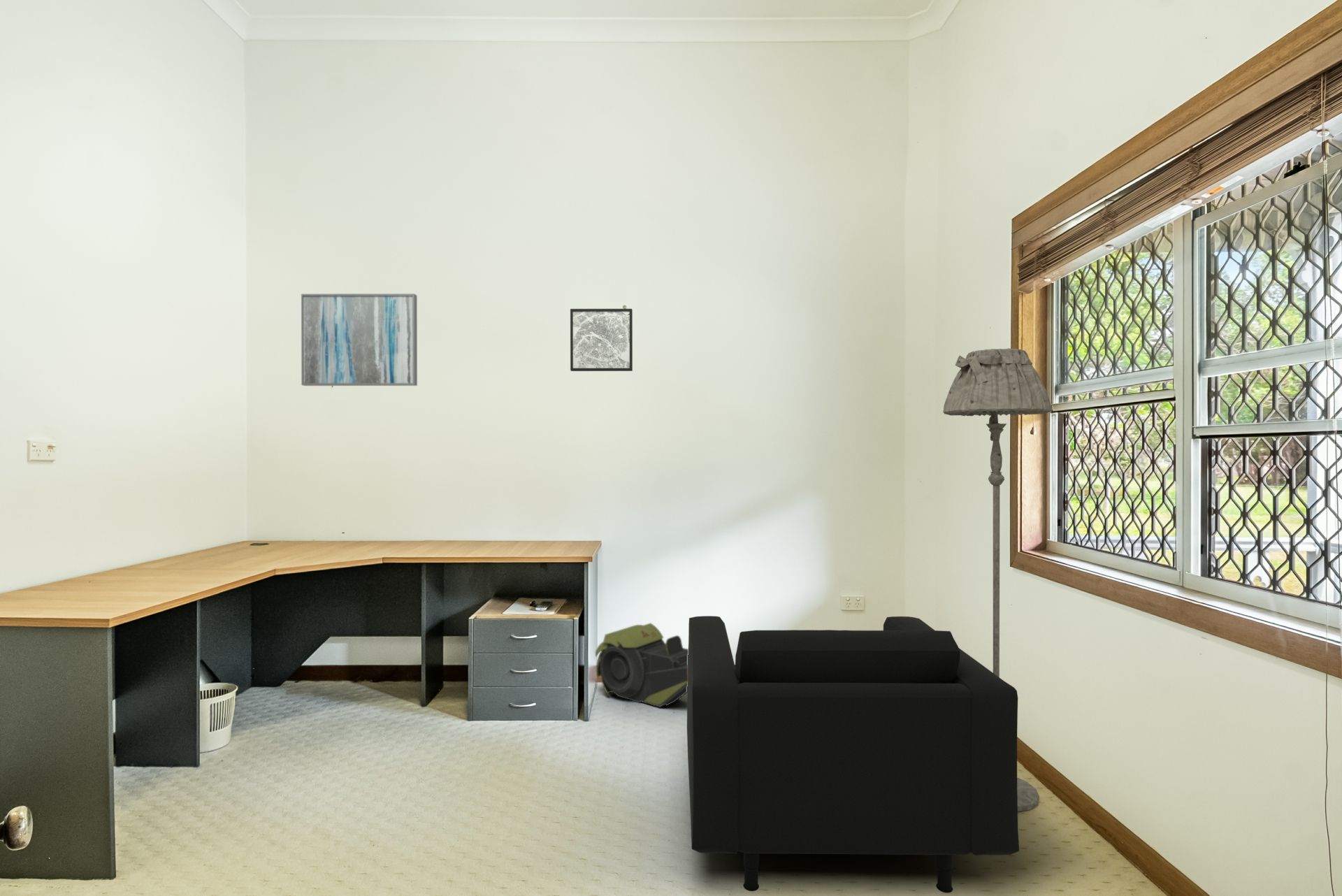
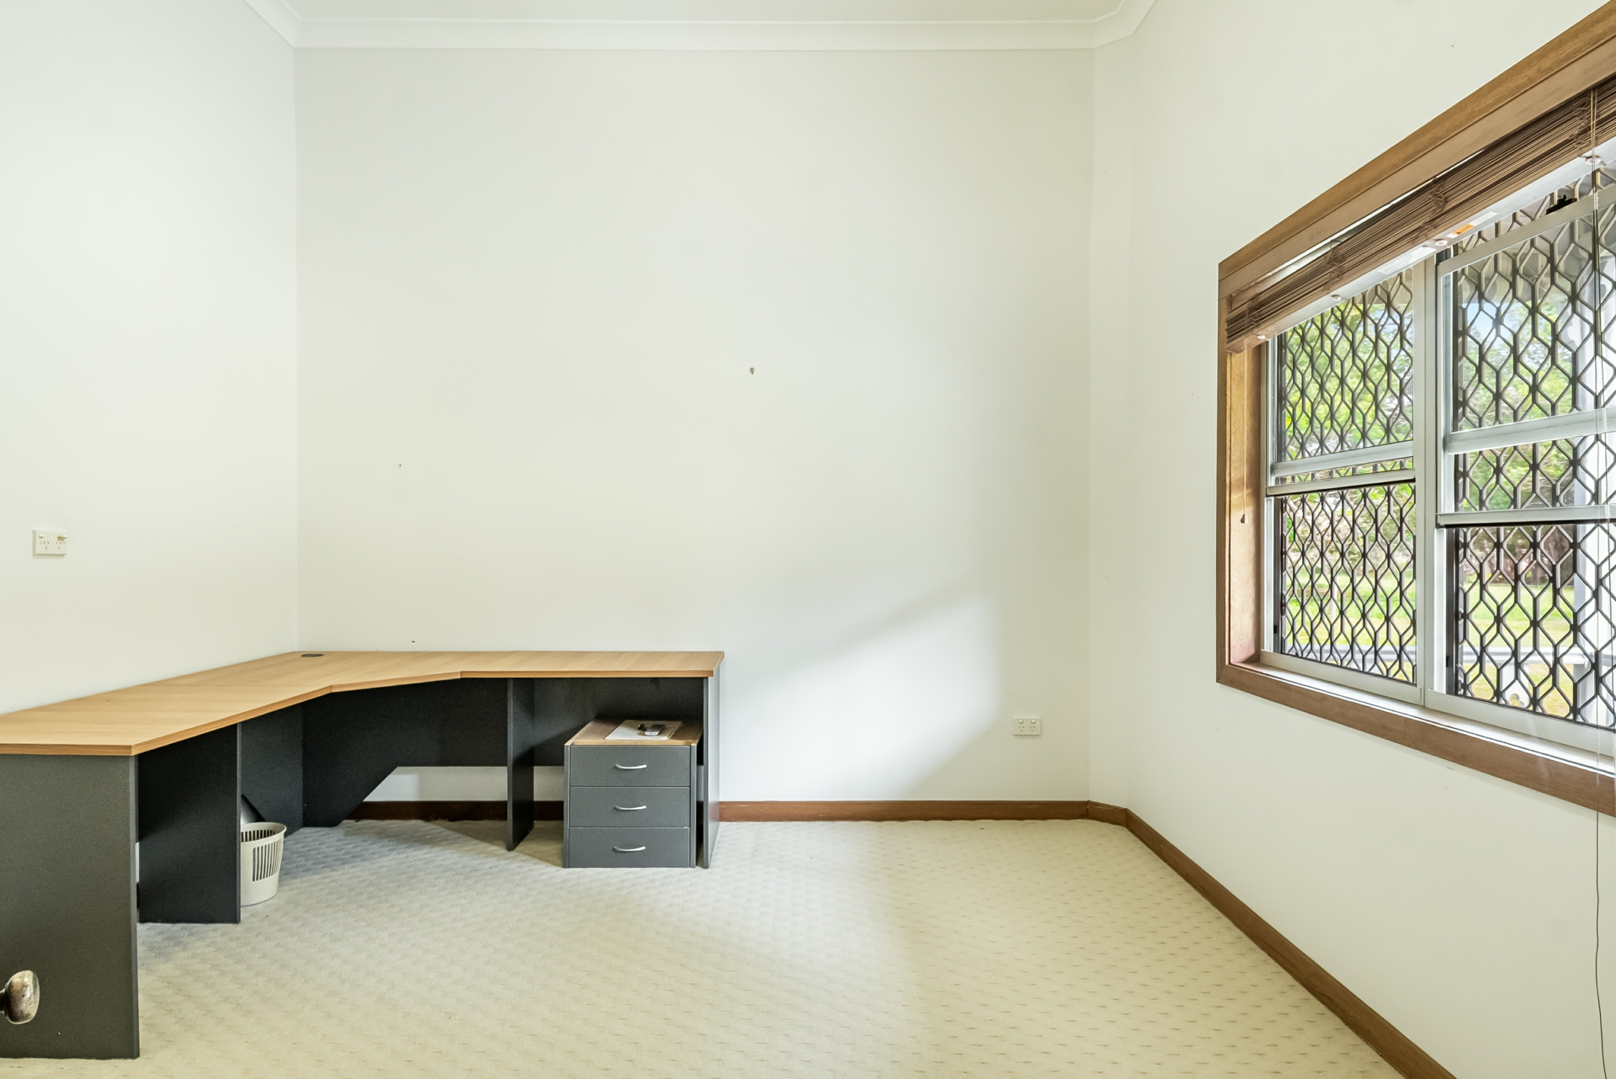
- wall art (601, 340)
- armchair (824, 716)
- wall art (359, 340)
- backpack (651, 663)
- floor lamp (996, 572)
